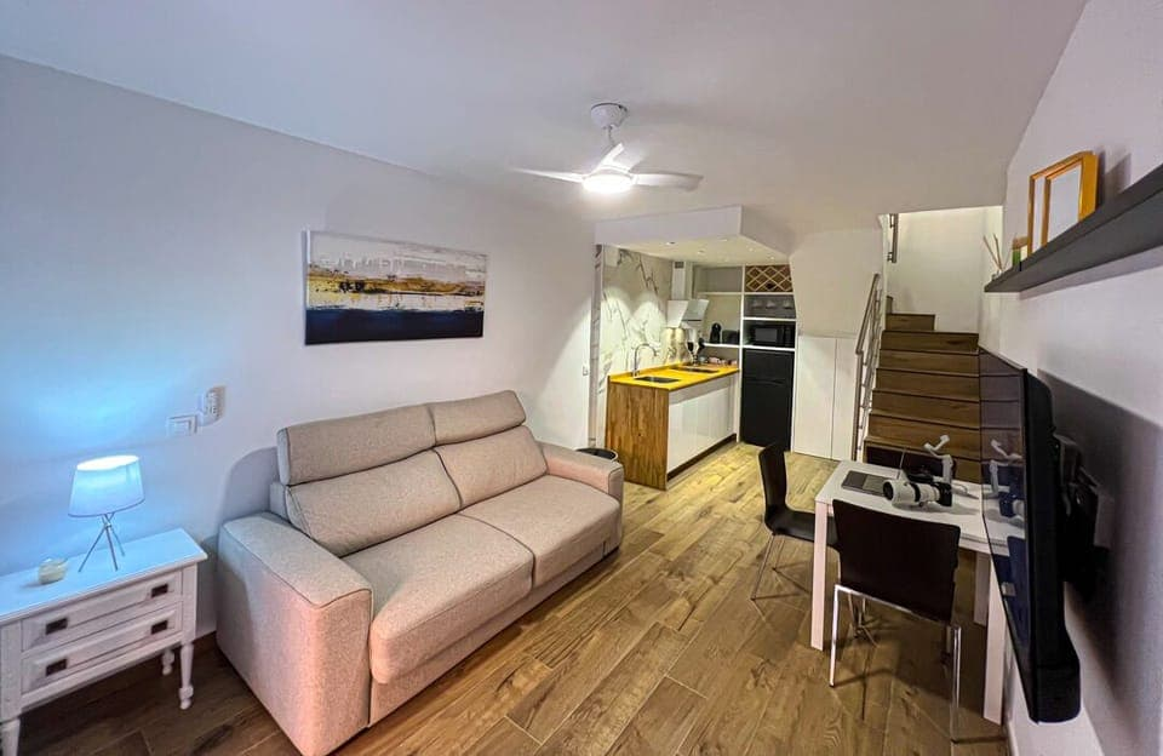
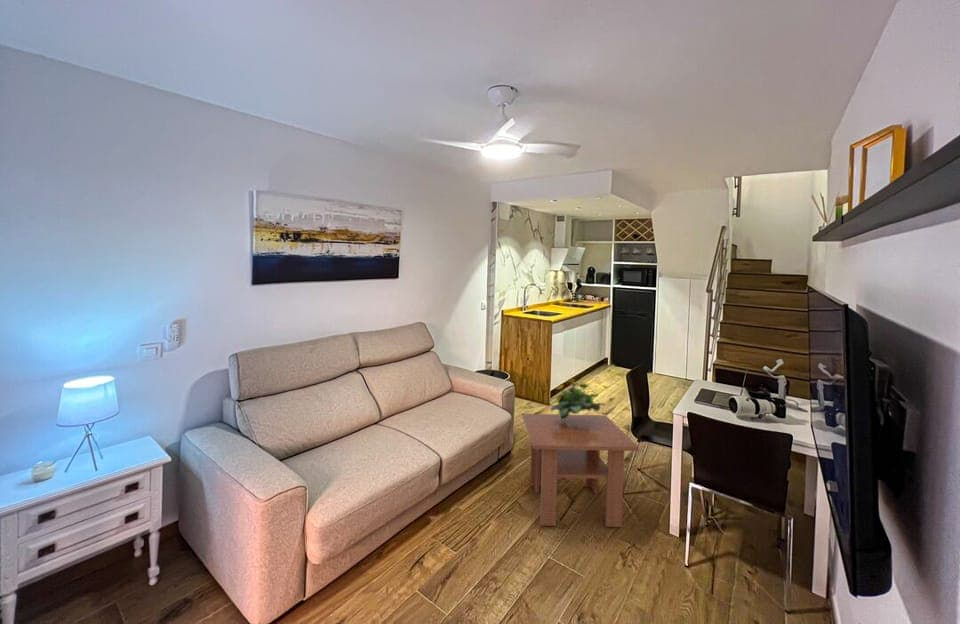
+ coffee table (572, 466)
+ flowering plant (577, 401)
